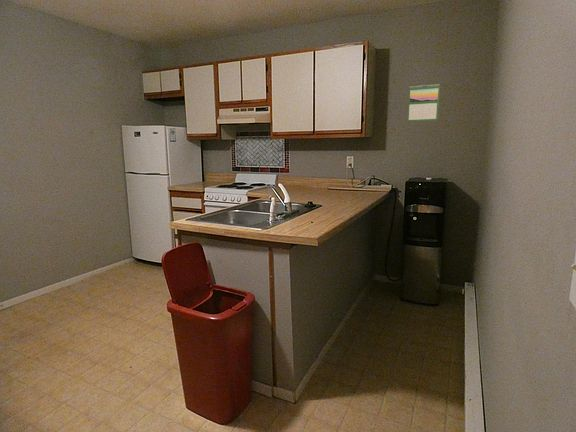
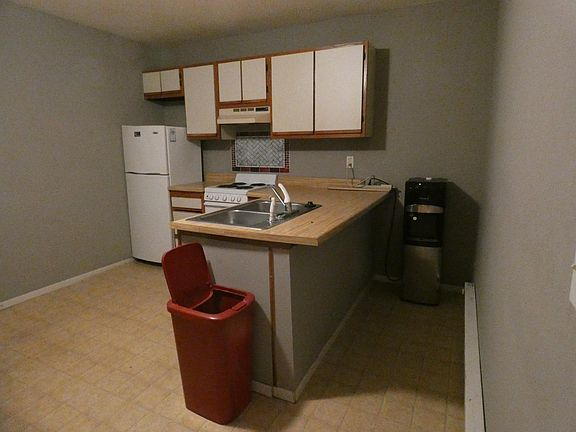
- calendar (423, 103)
